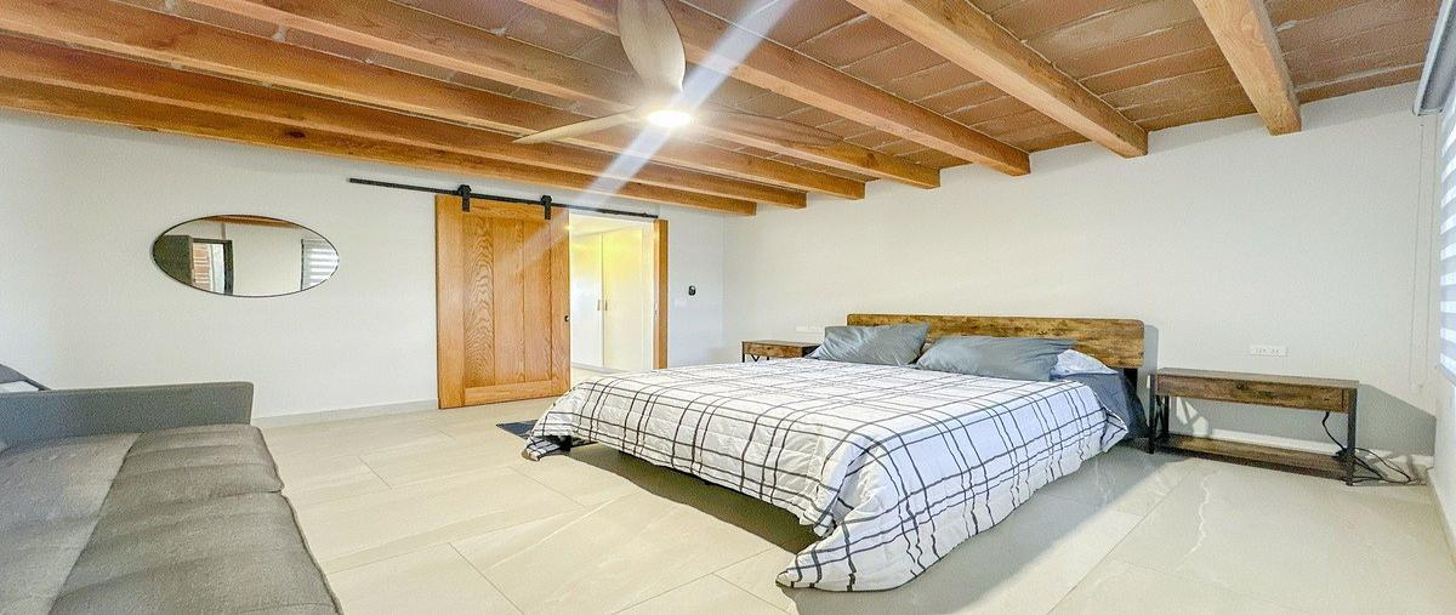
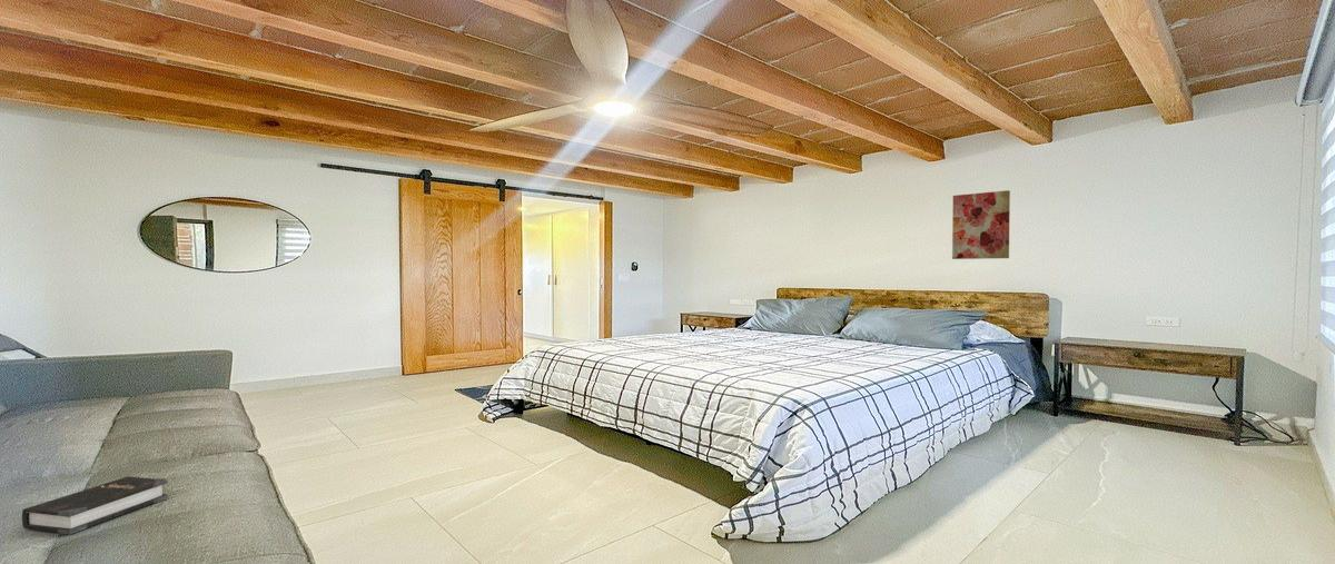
+ hardback book (99, 502)
+ wall art (980, 226)
